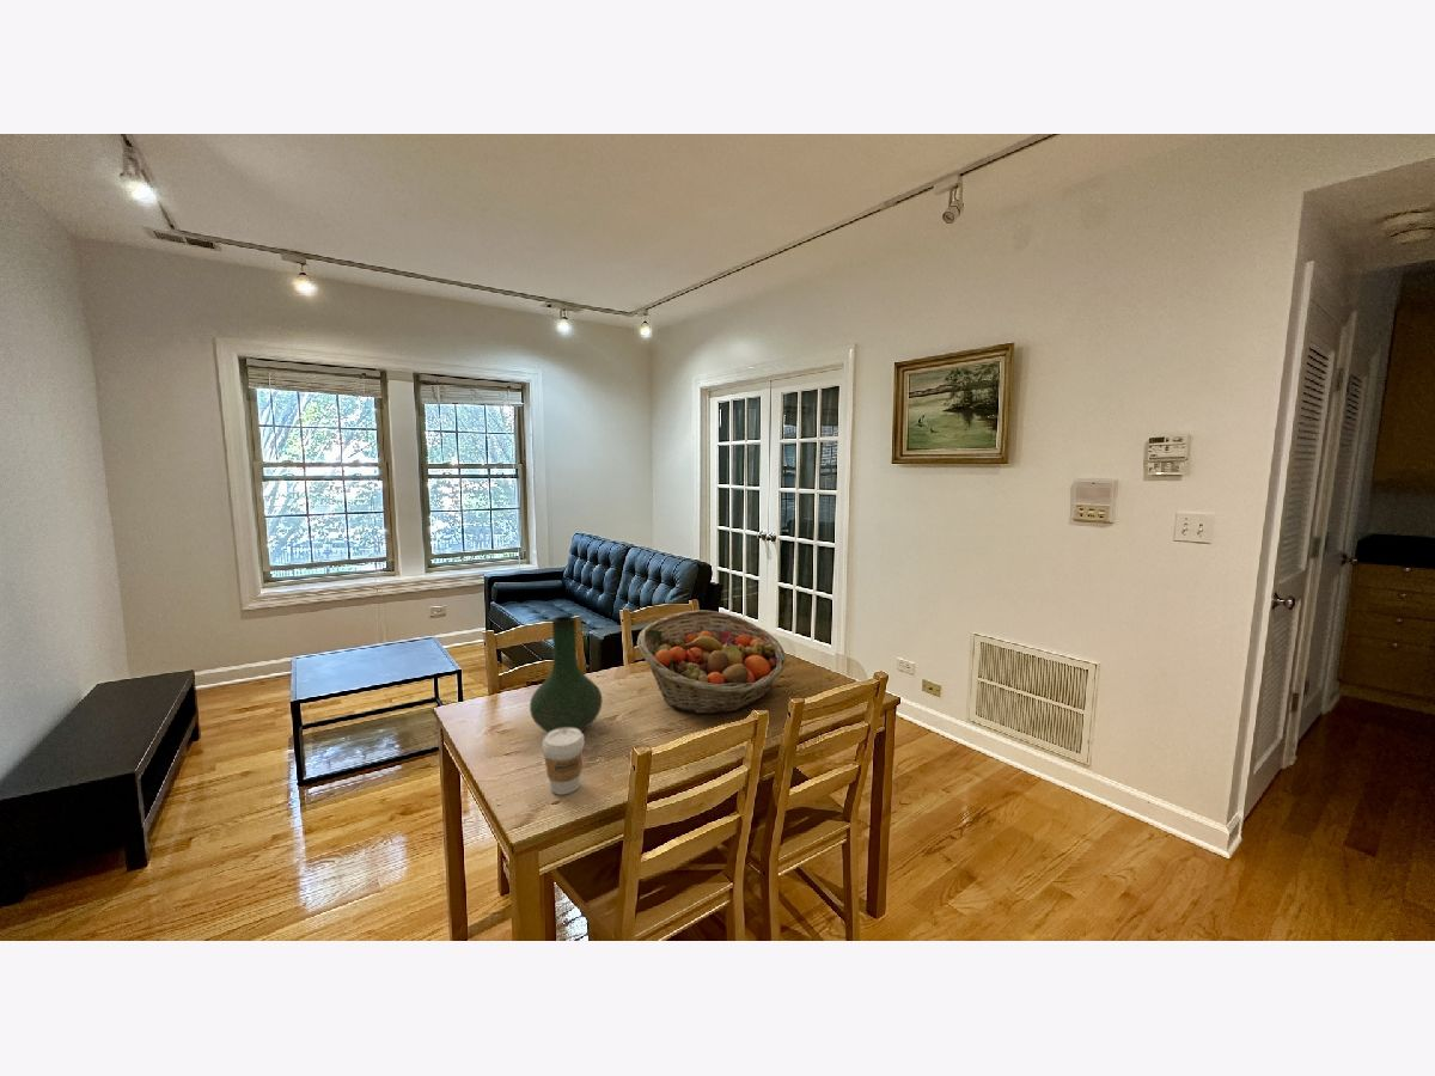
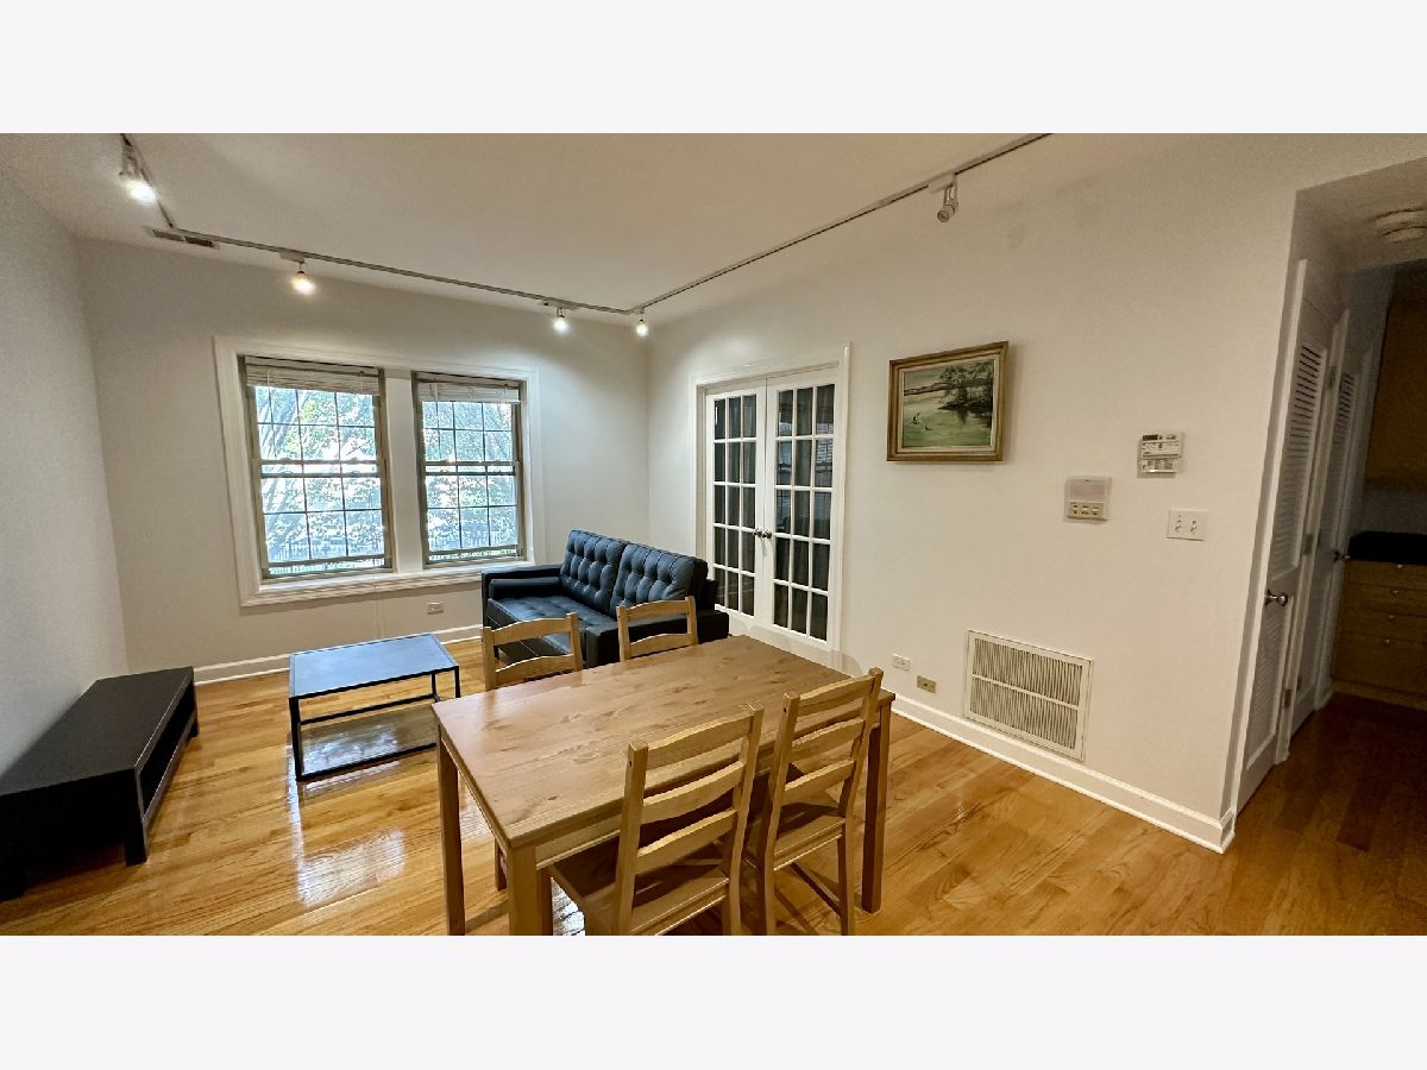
- vase (566, 673)
- coffee cup (563, 760)
- fruit basket (713, 658)
